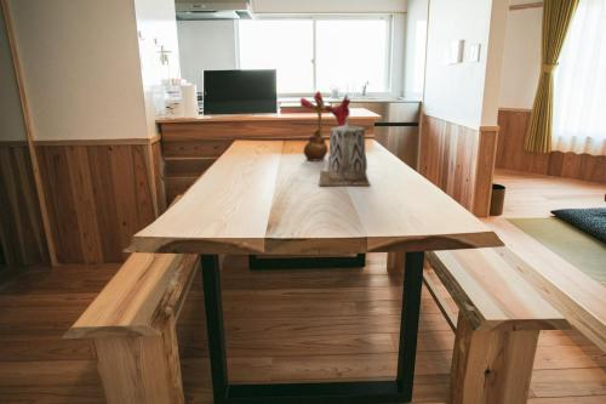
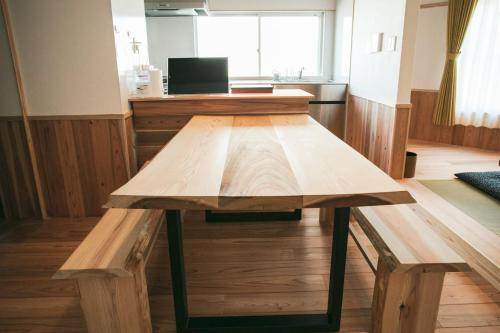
- teapot (343, 148)
- flower (321, 126)
